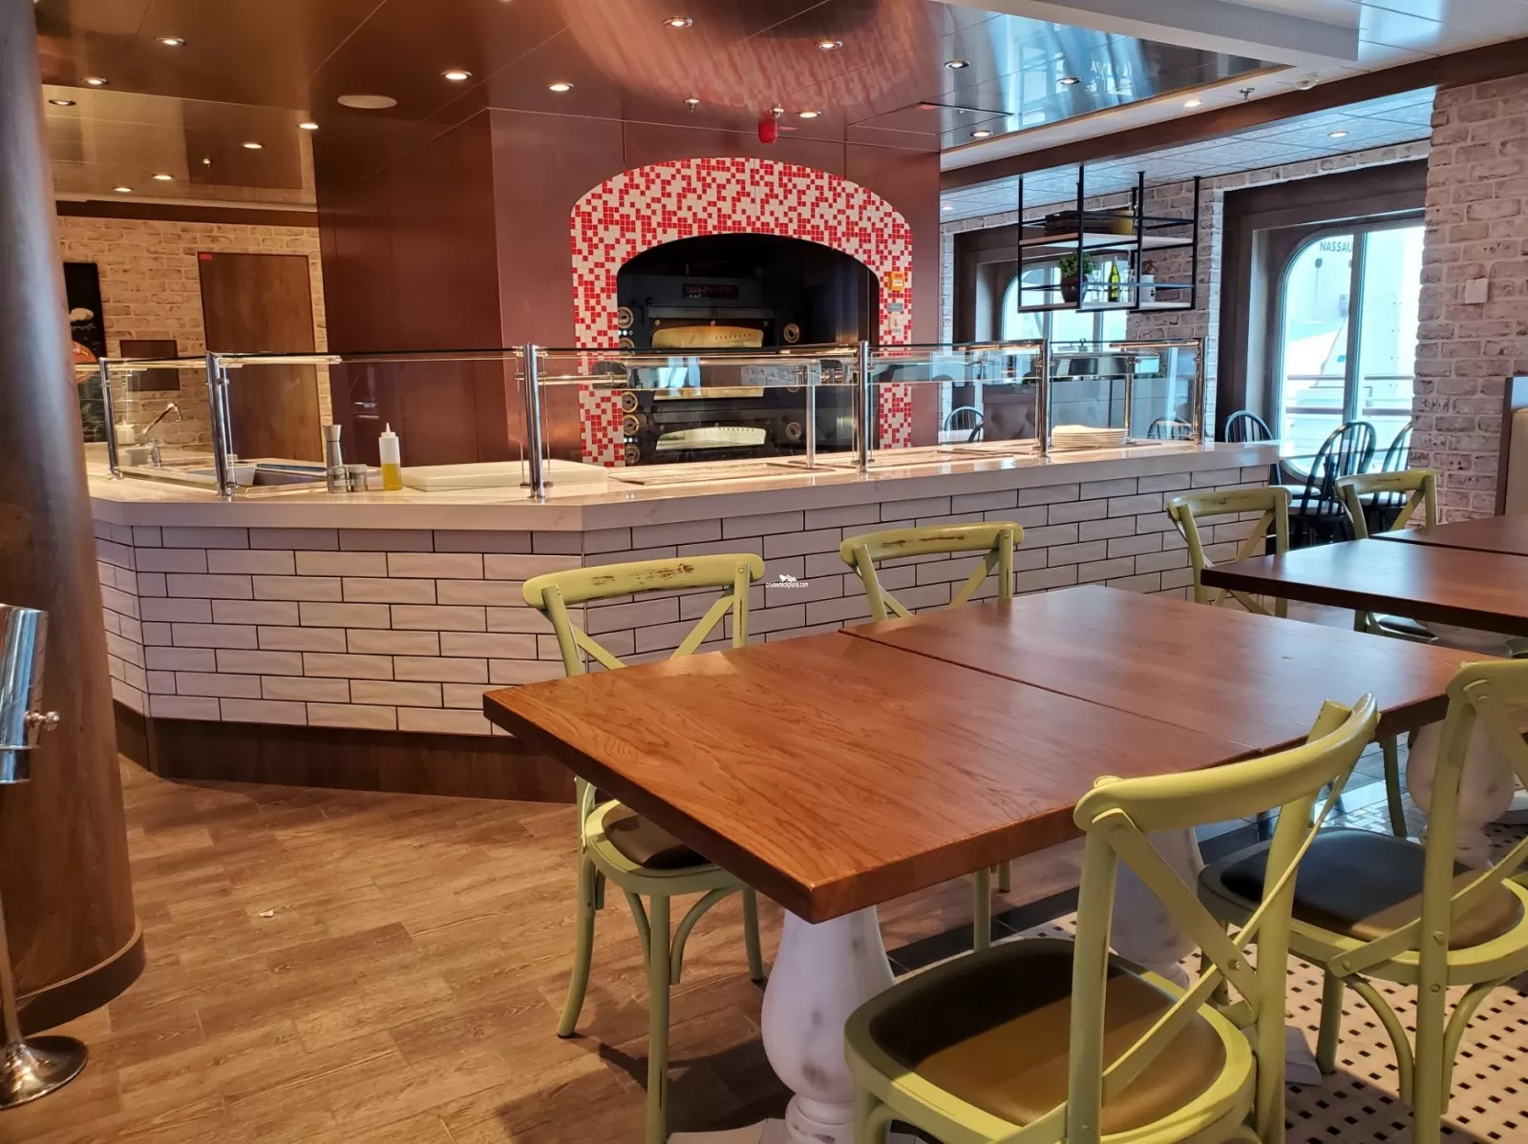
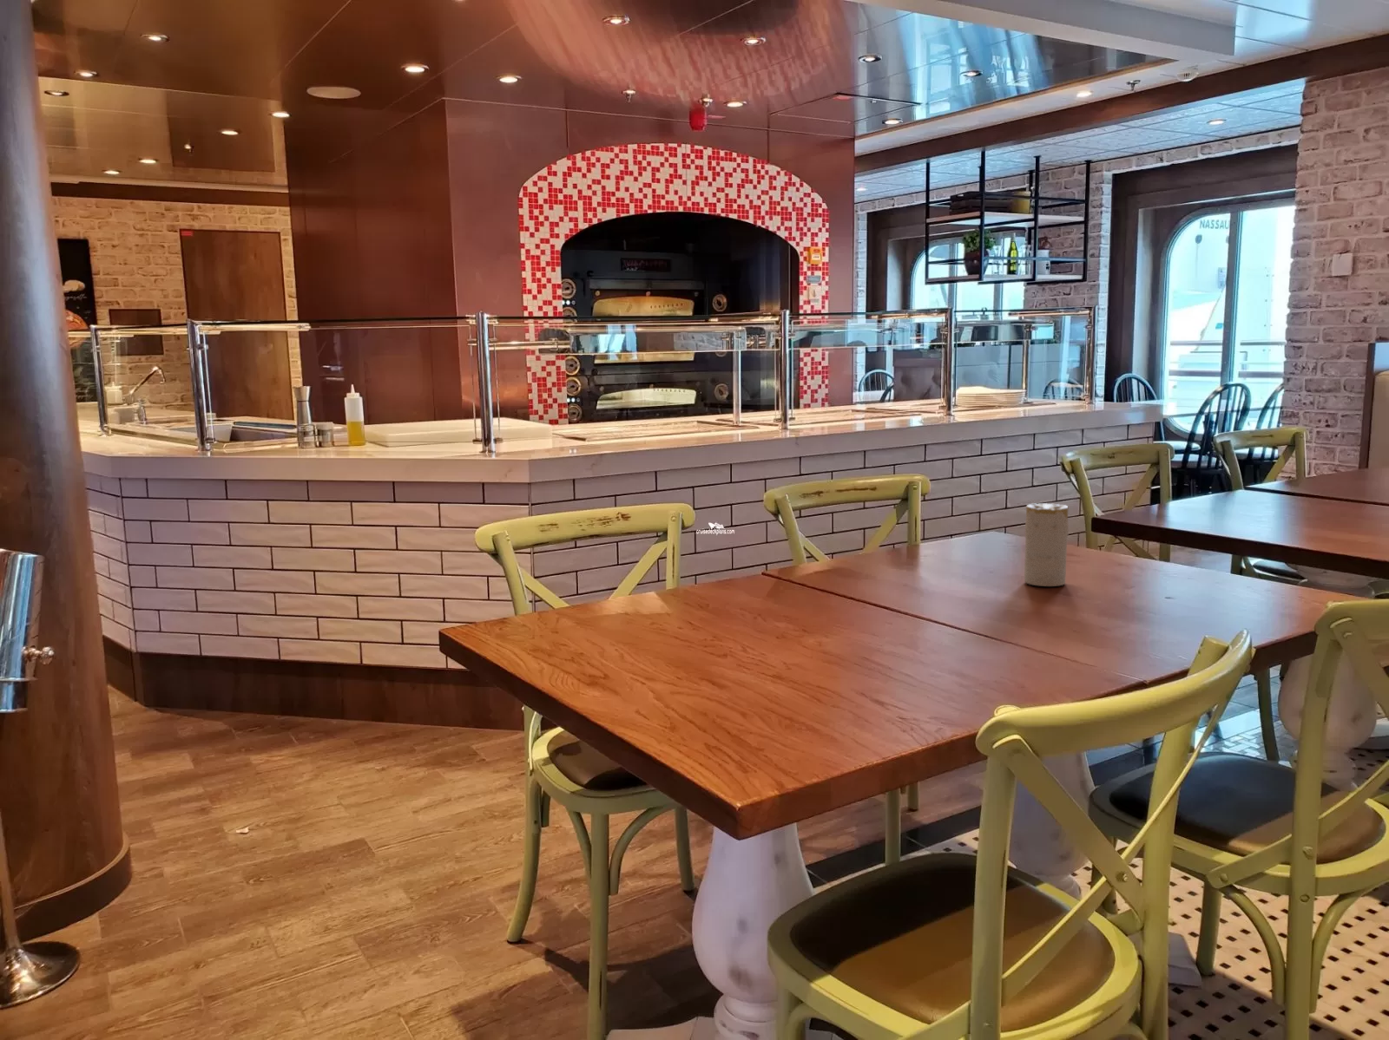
+ candle (1046, 544)
